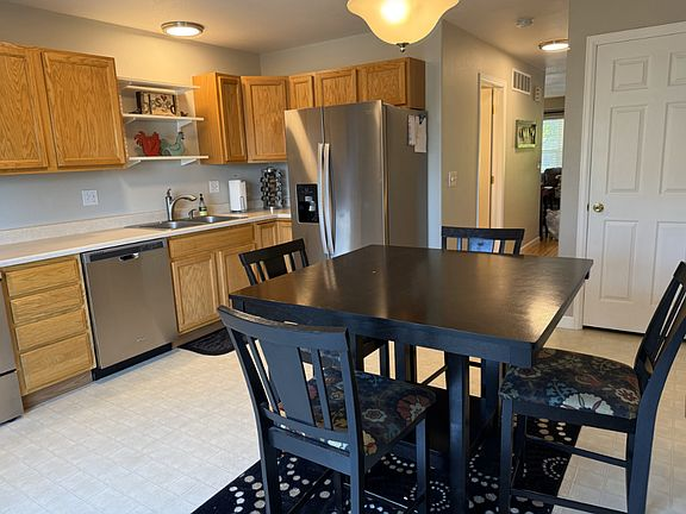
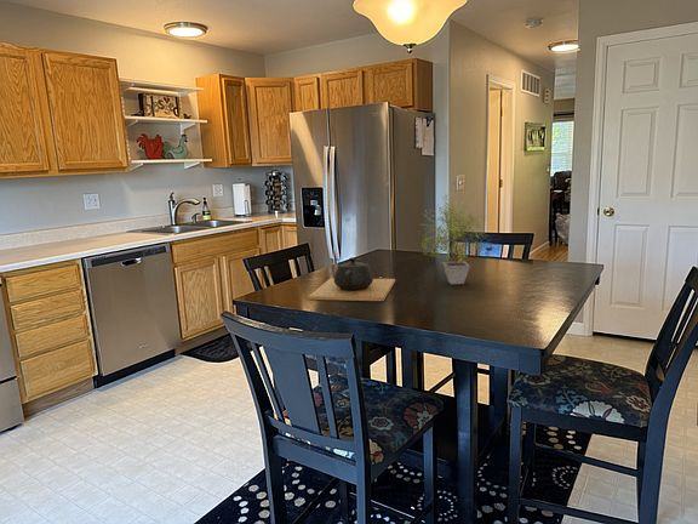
+ potted plant (452, 239)
+ teapot (353, 273)
